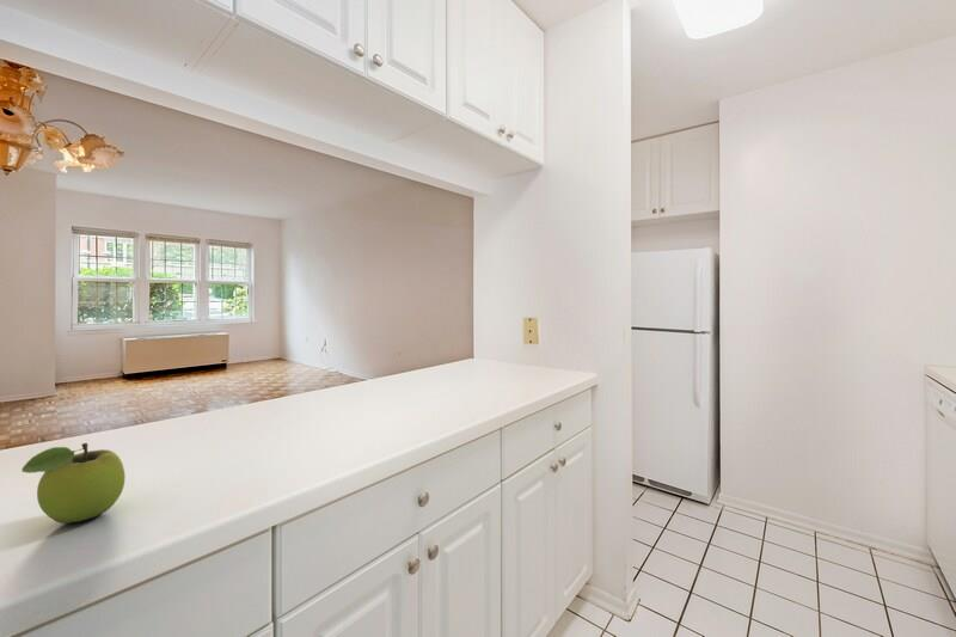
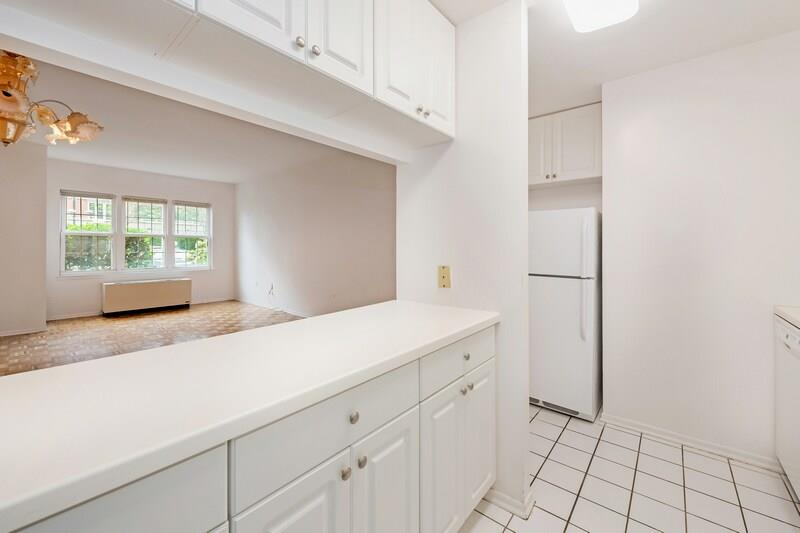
- fruit (76, 480)
